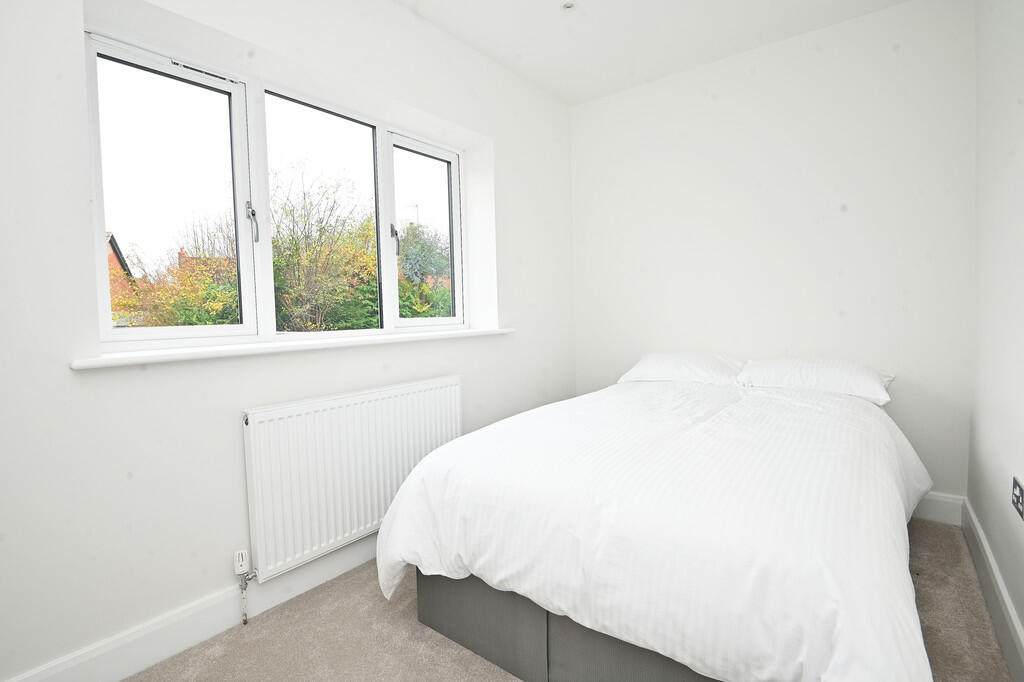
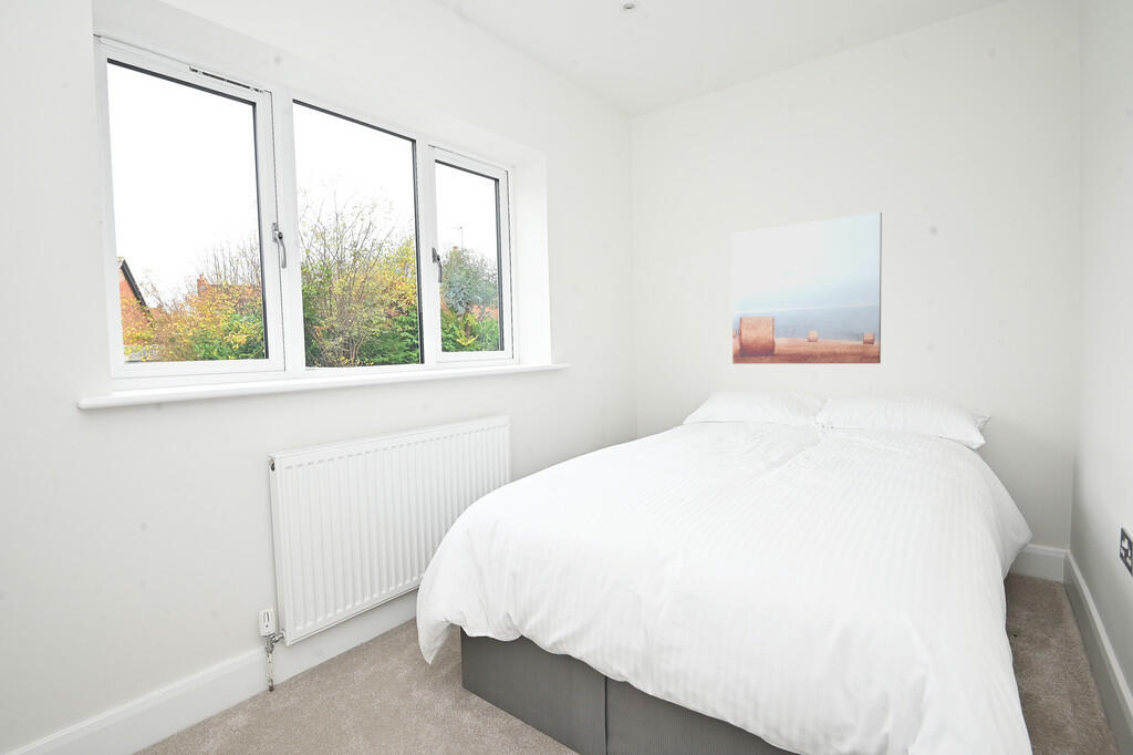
+ wall art (801, 293)
